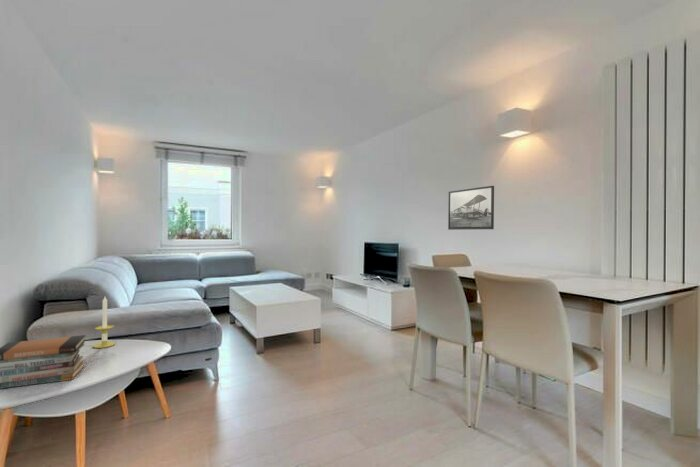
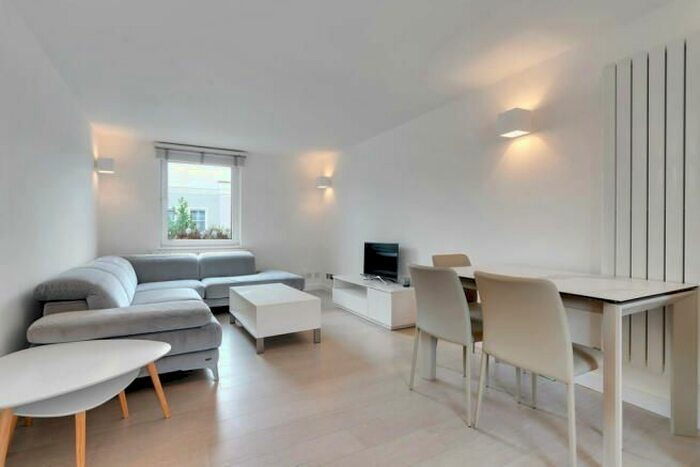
- candle (104, 320)
- book stack (40, 360)
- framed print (469, 209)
